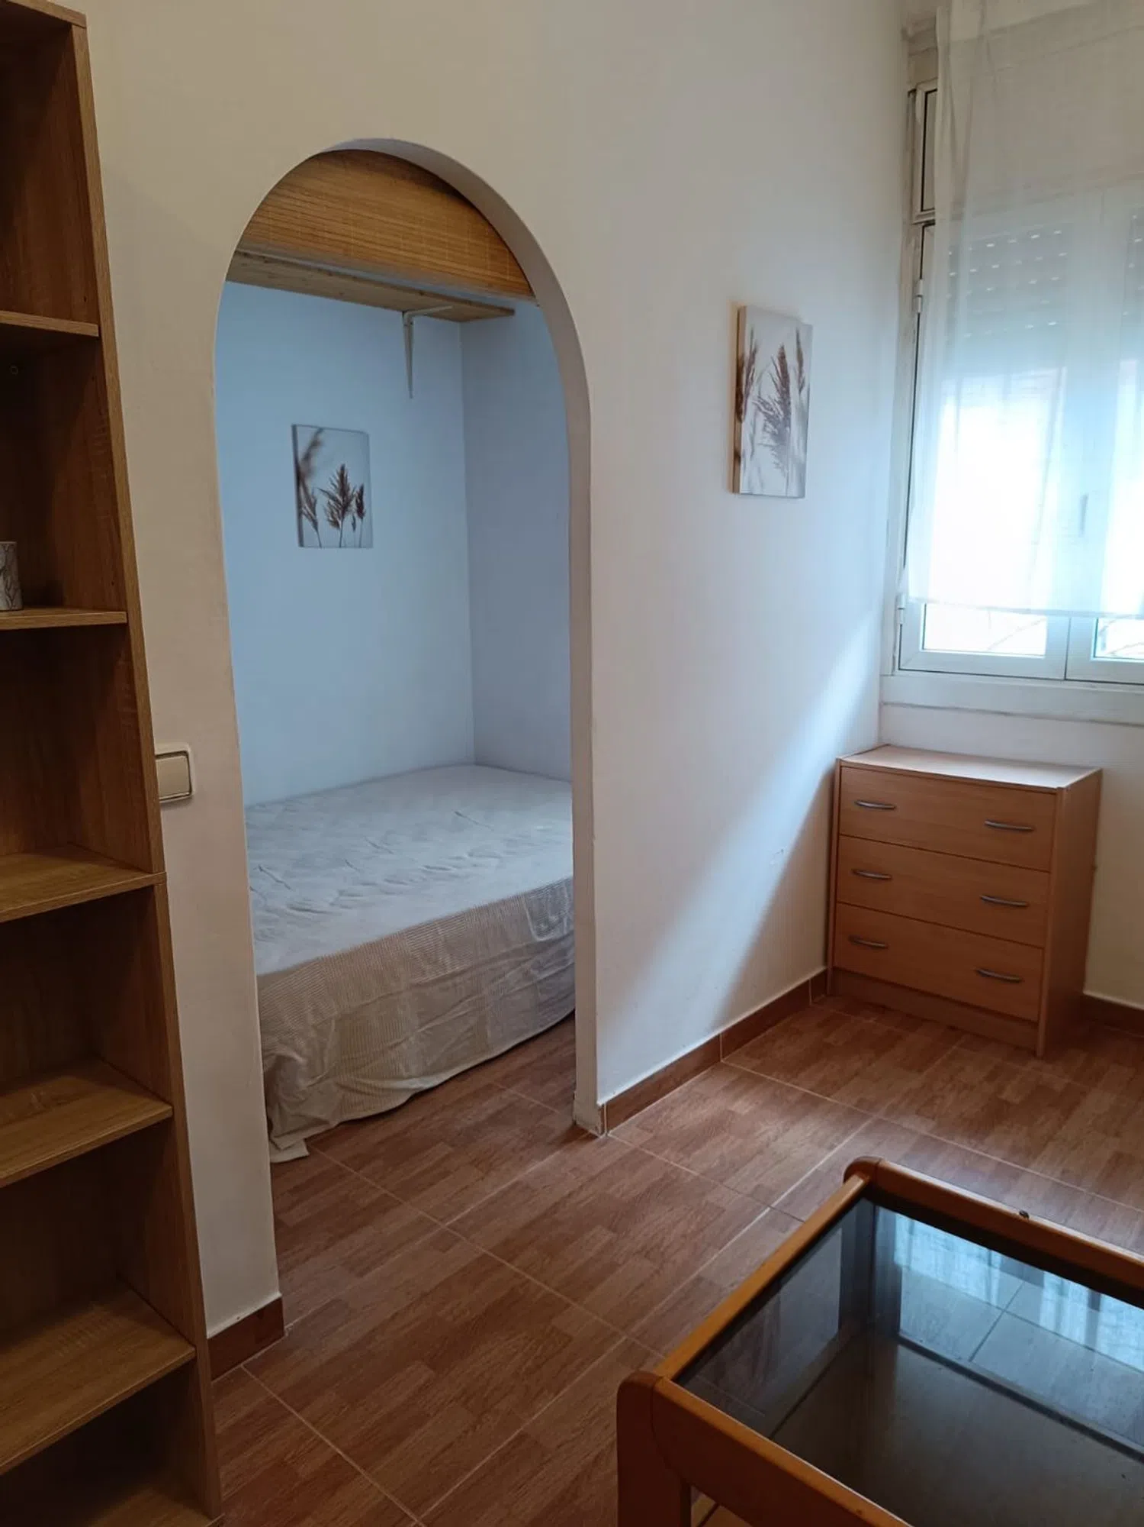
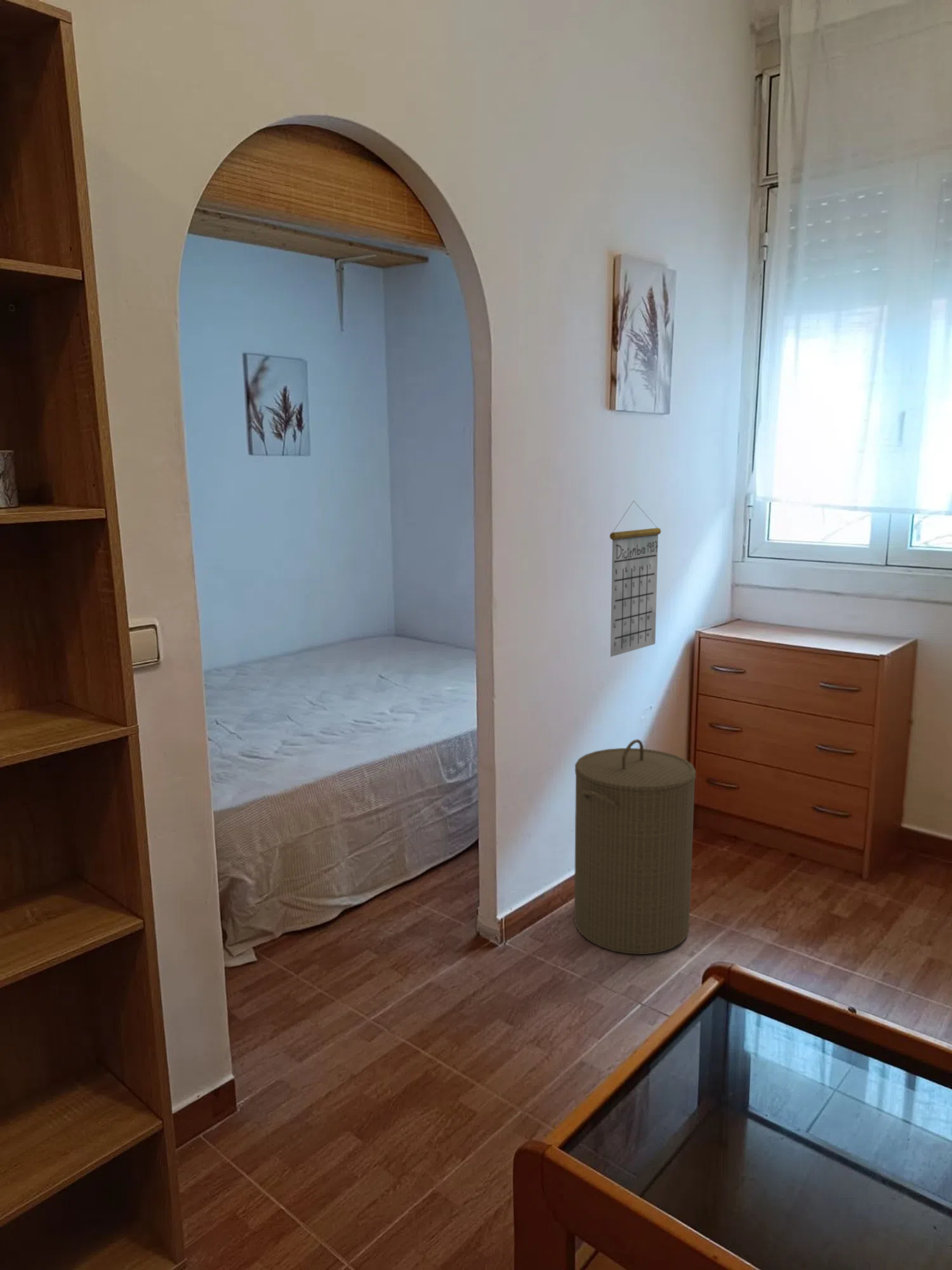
+ calendar (635, 577)
+ laundry hamper (633, 834)
